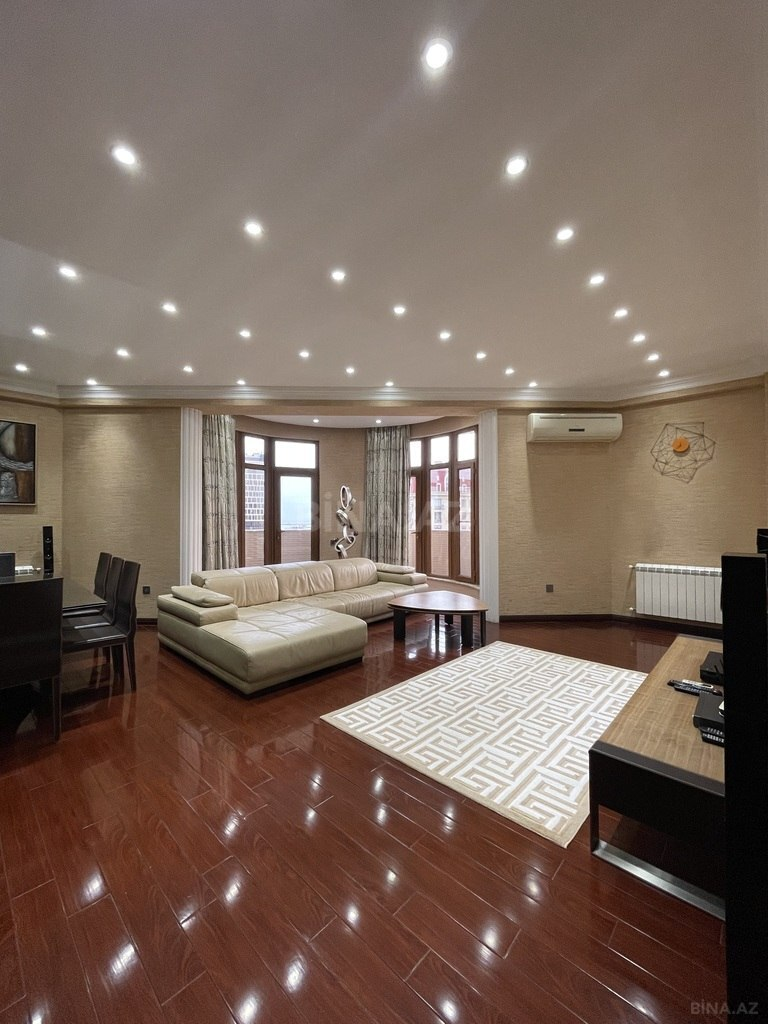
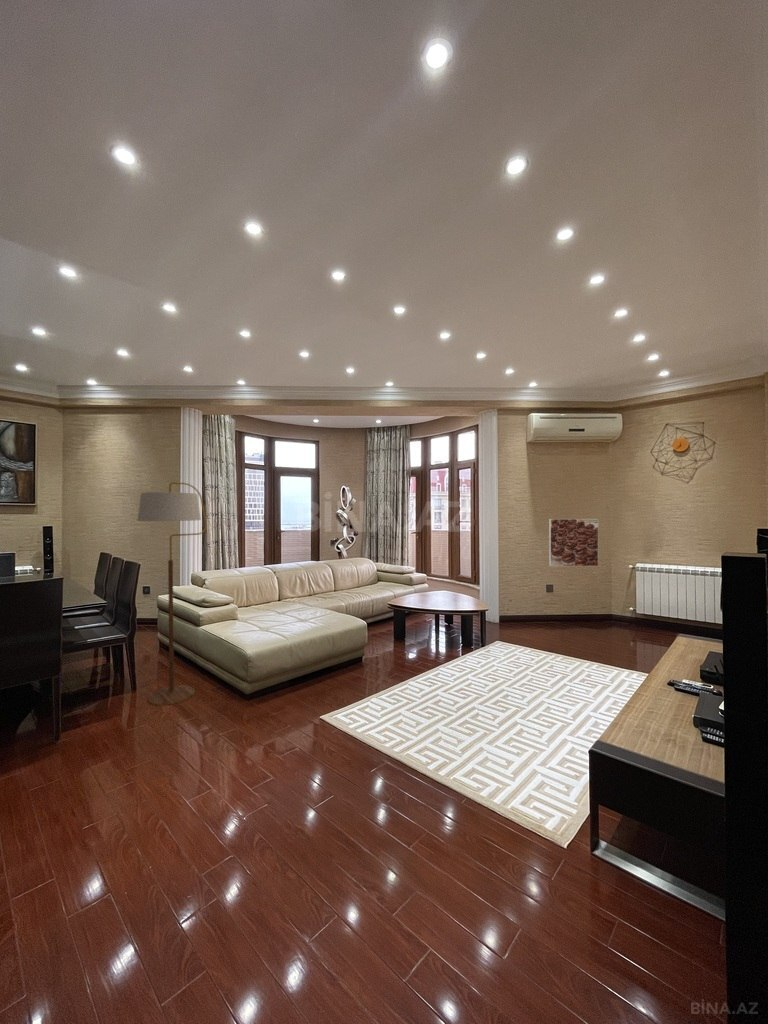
+ floor lamp (172, 588)
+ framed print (573, 542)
